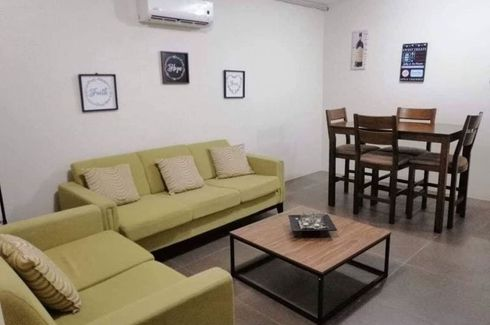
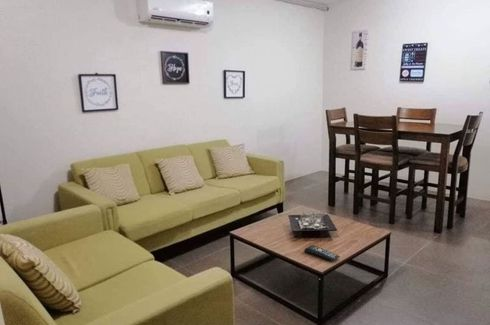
+ remote control (321, 252)
